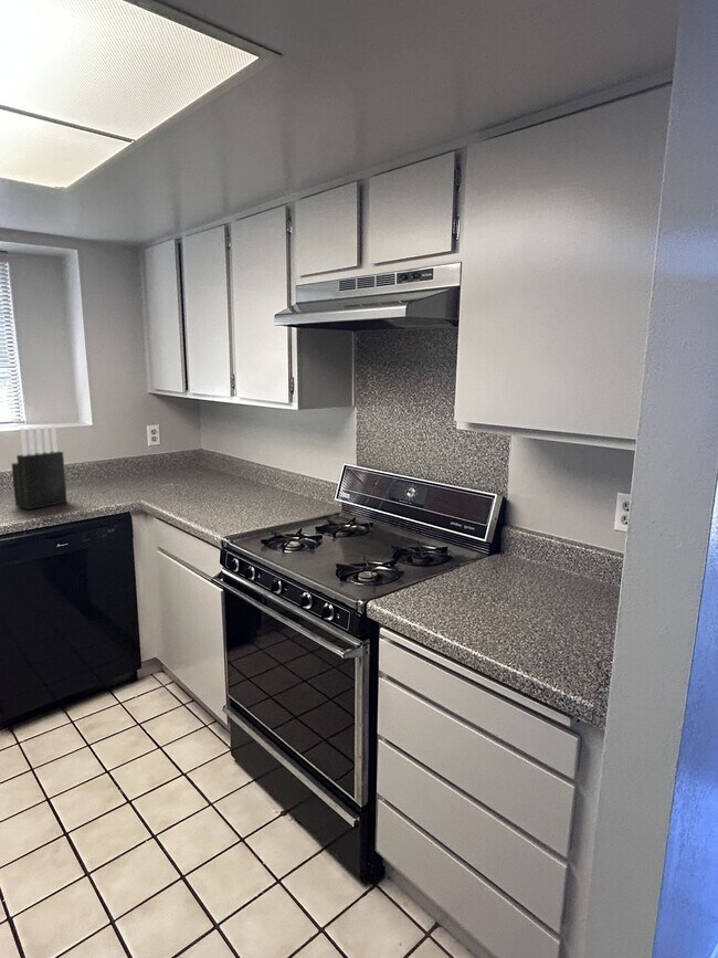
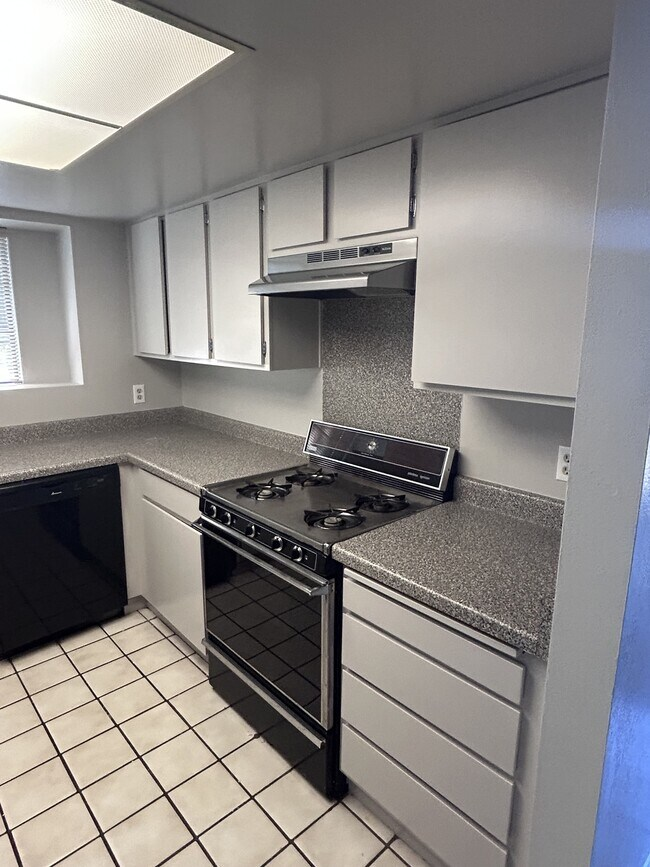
- knife block (36, 465)
